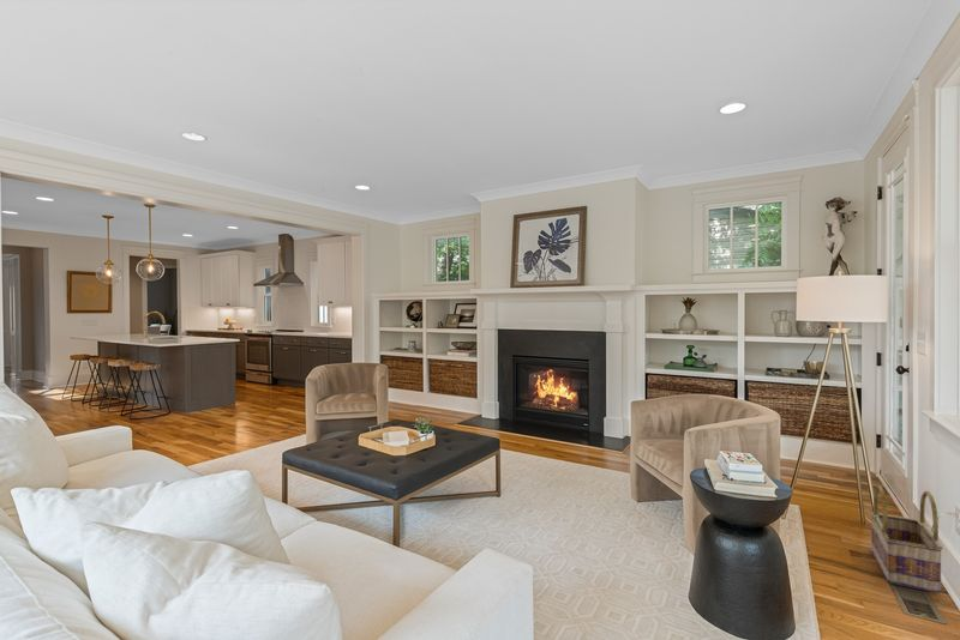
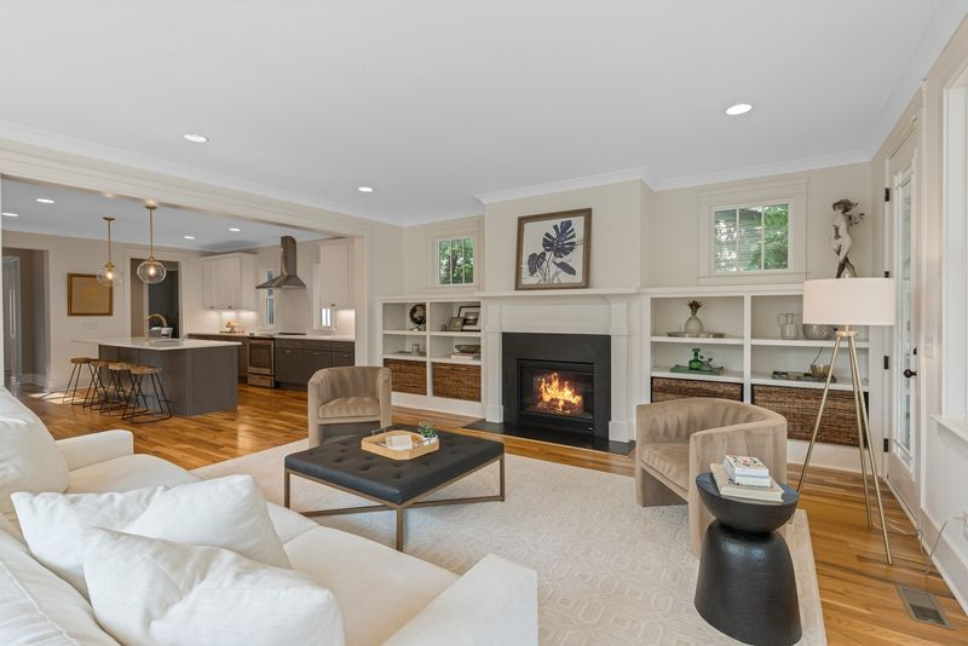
- basket (904, 530)
